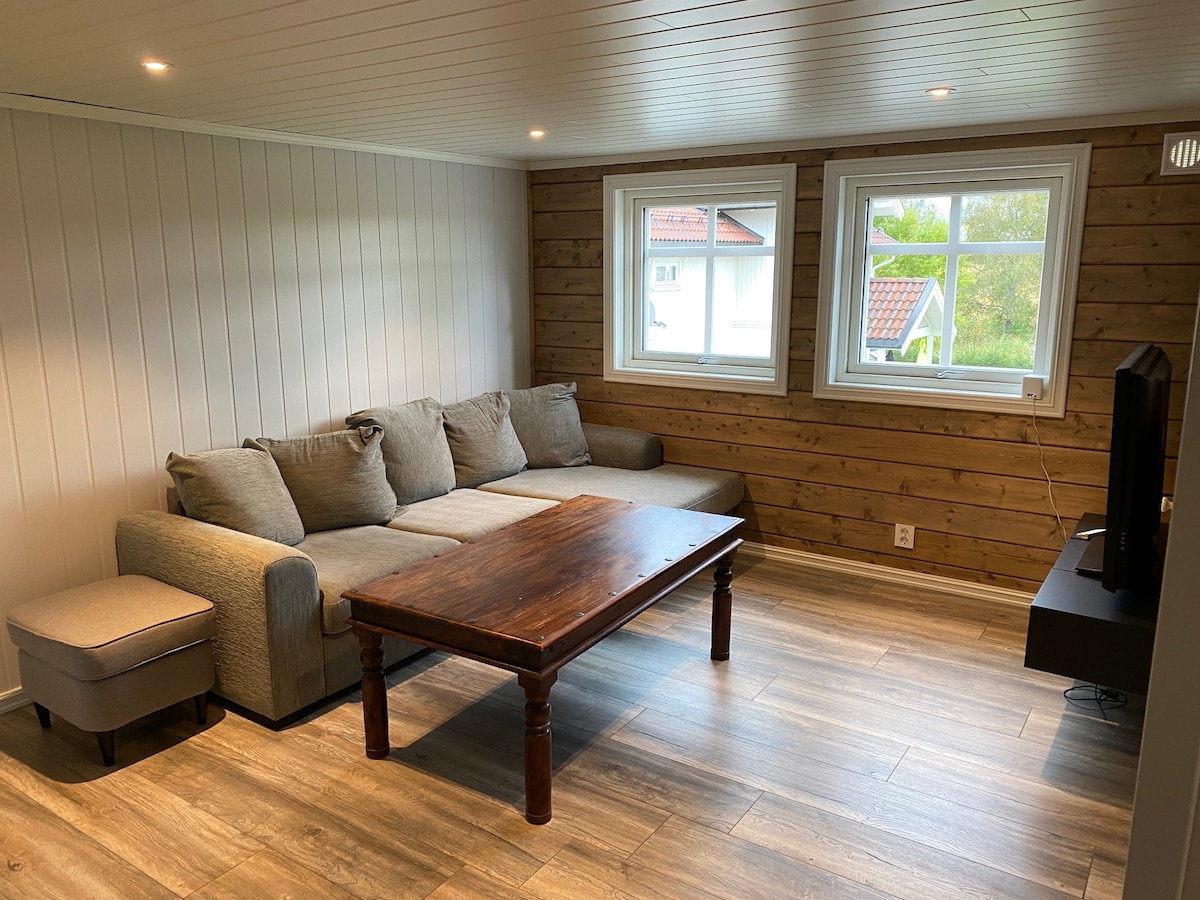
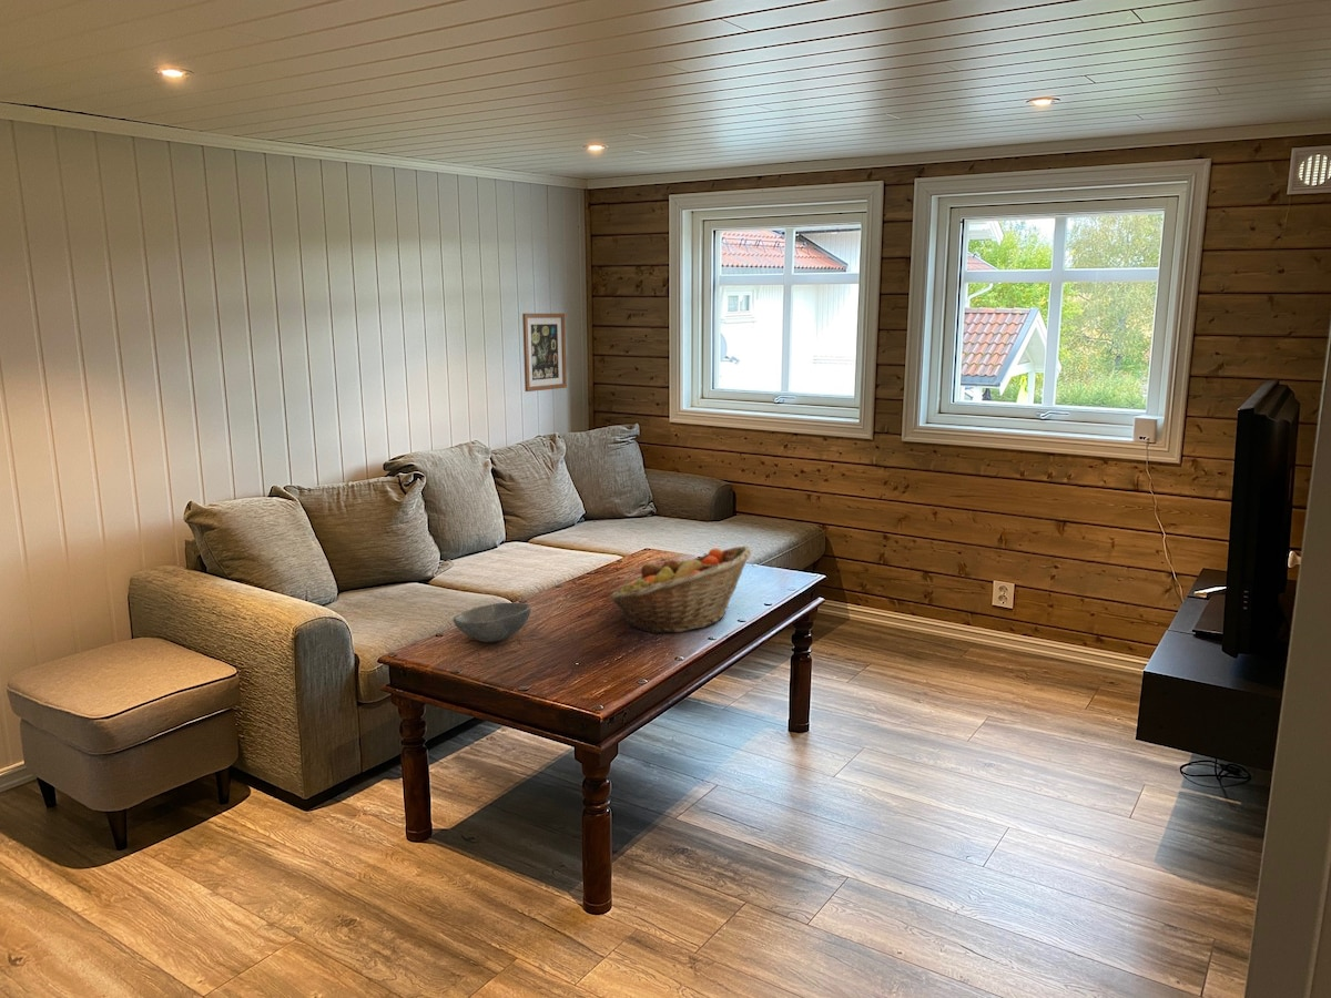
+ bowl (491, 622)
+ wall art (545, 352)
+ fruit basket (682, 584)
